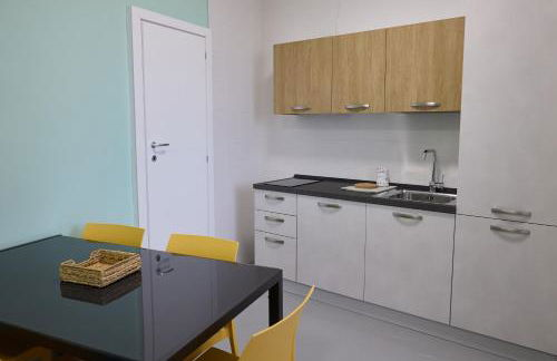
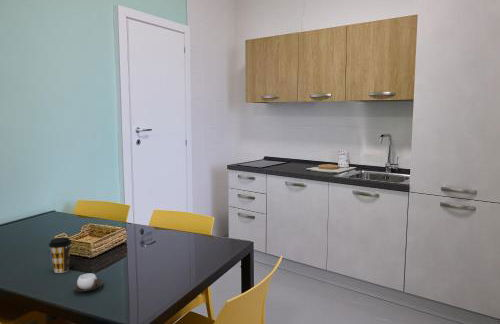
+ cup (87, 282)
+ coffee cup (60, 255)
